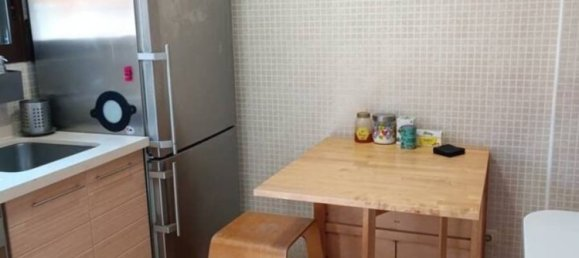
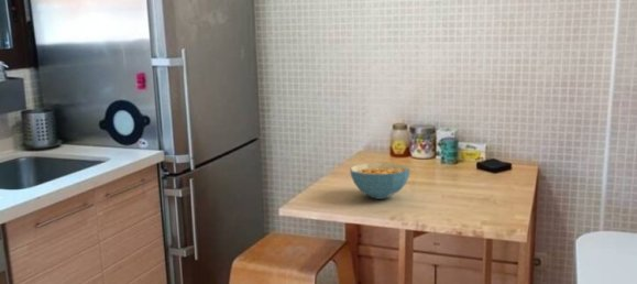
+ cereal bowl (380, 182)
